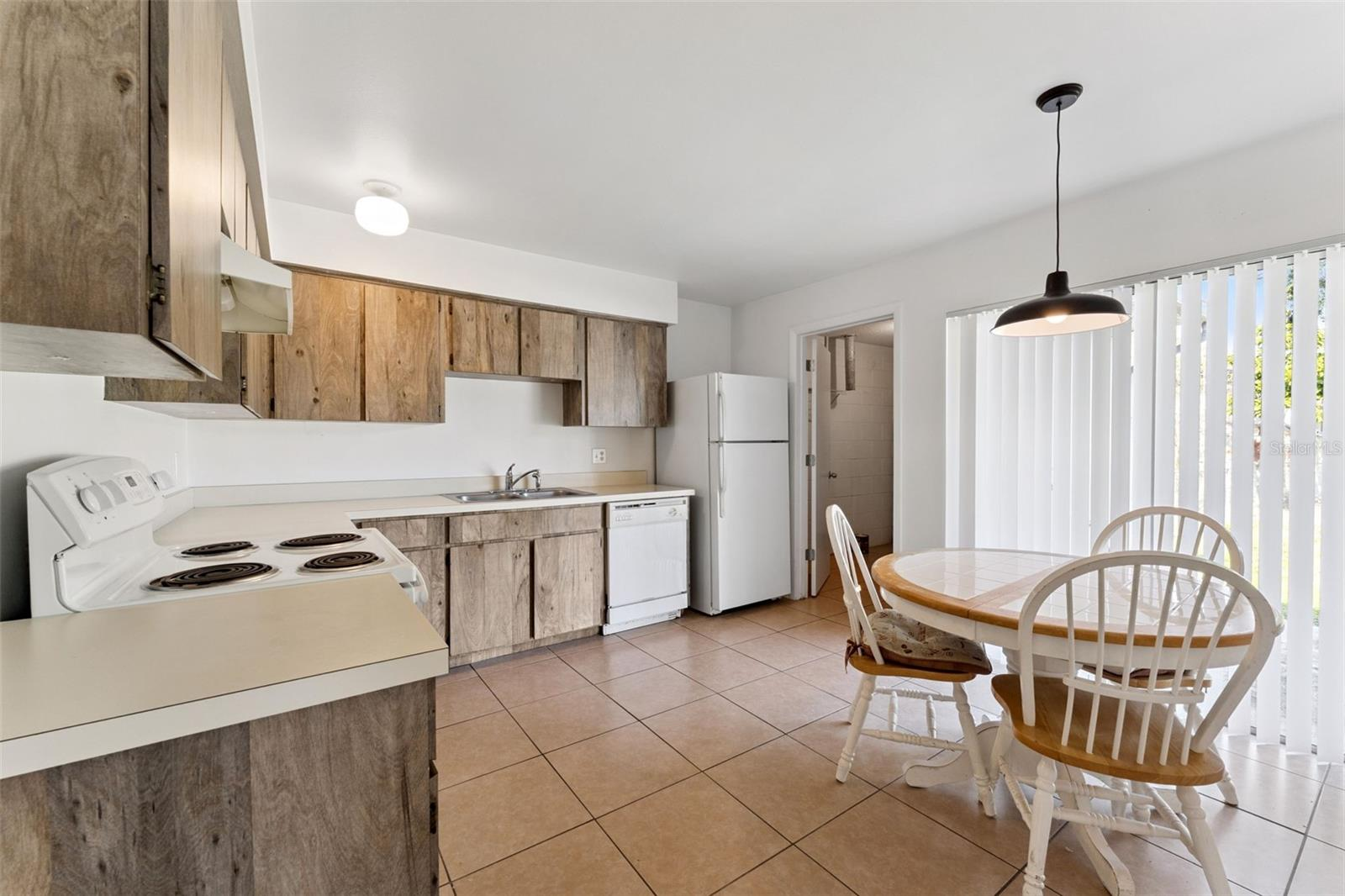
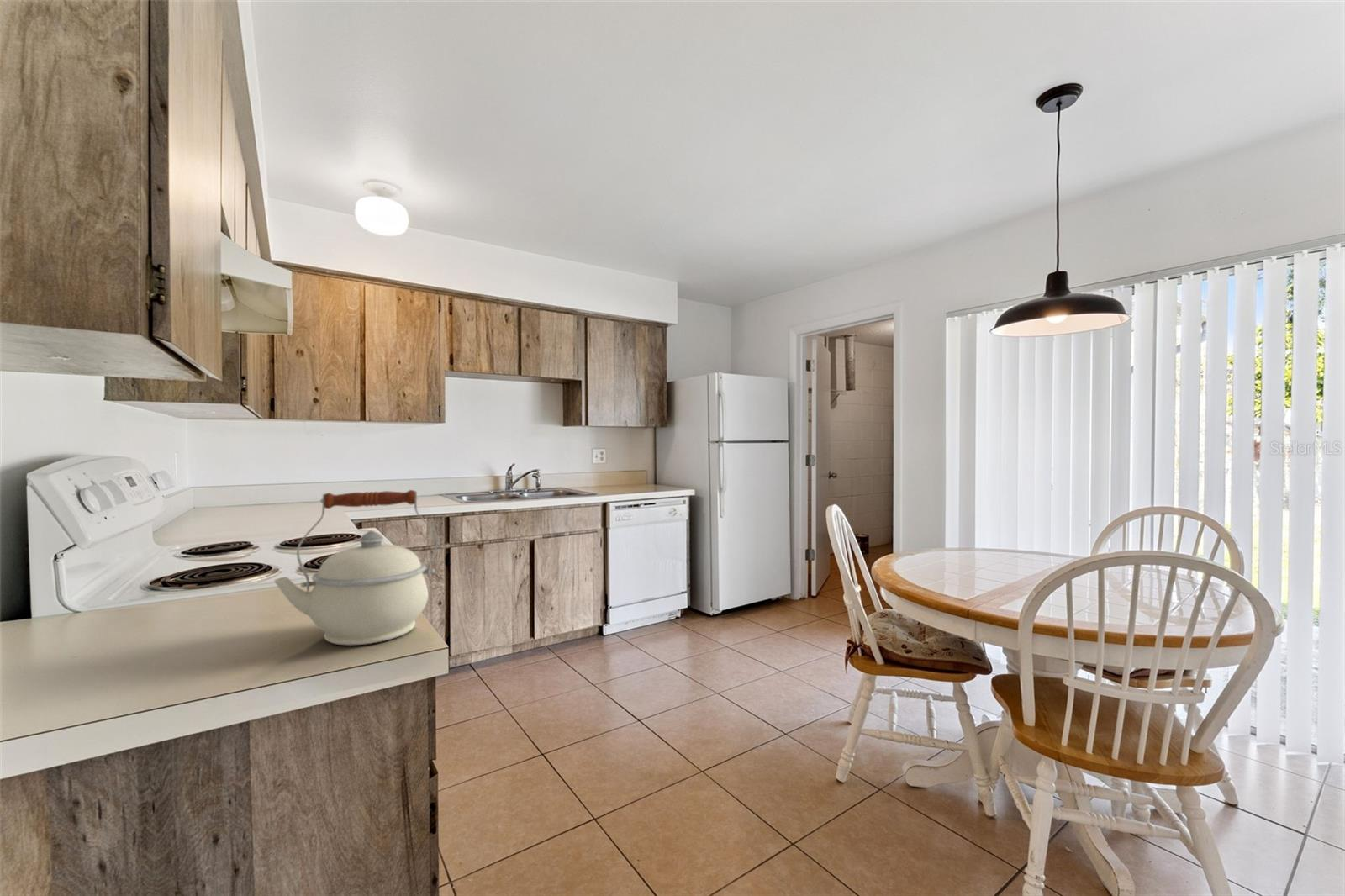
+ kettle (361, 562)
